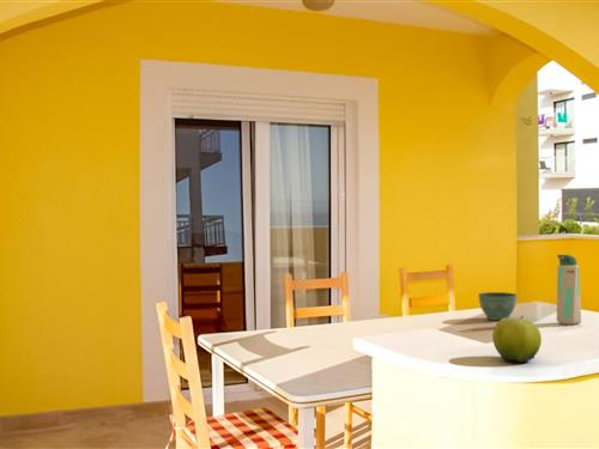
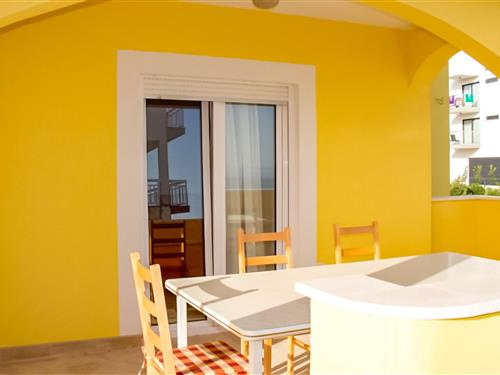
- water bottle (568, 289)
- flower pot (497, 307)
- fruit (516, 338)
